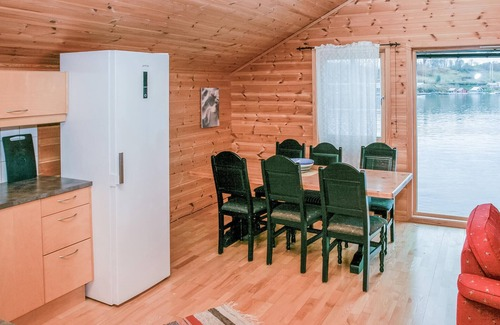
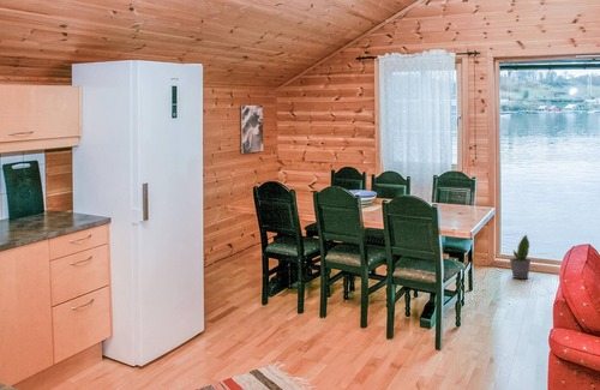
+ potted plant (520, 256)
